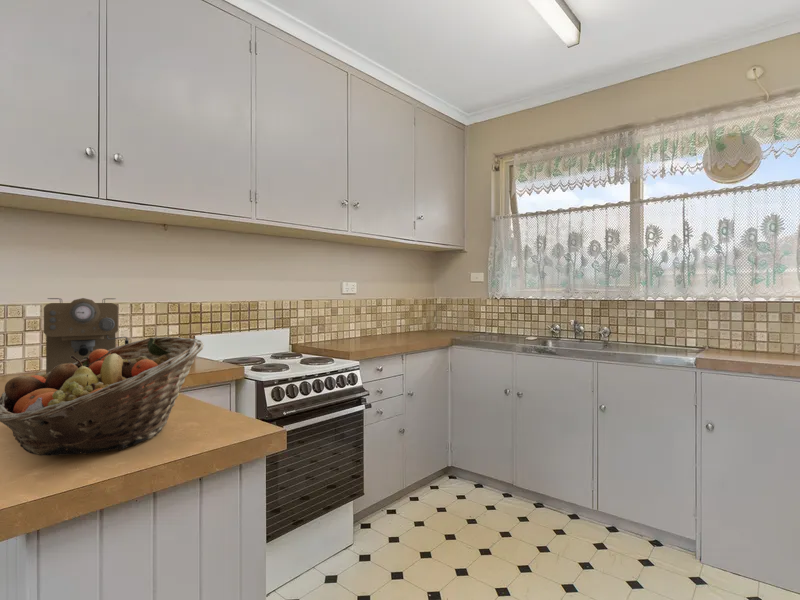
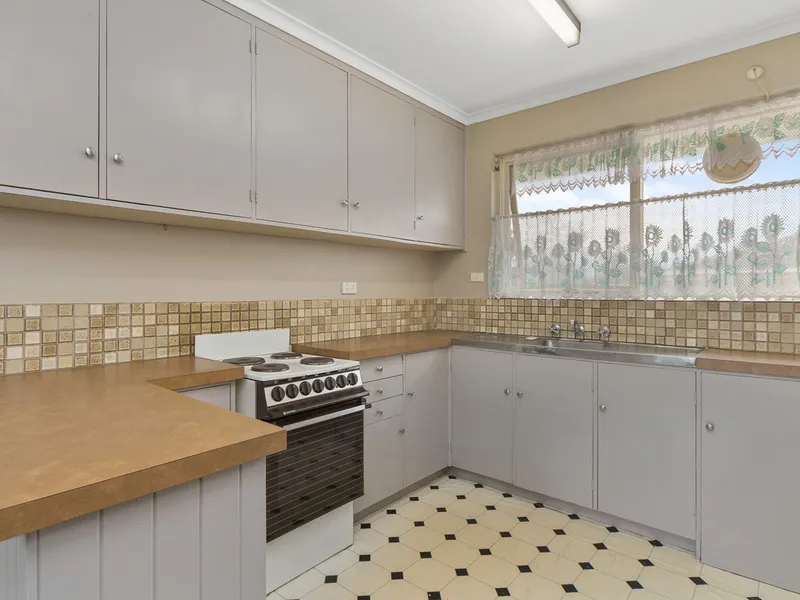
- fruit basket (106, 386)
- coffee maker (88, 345)
